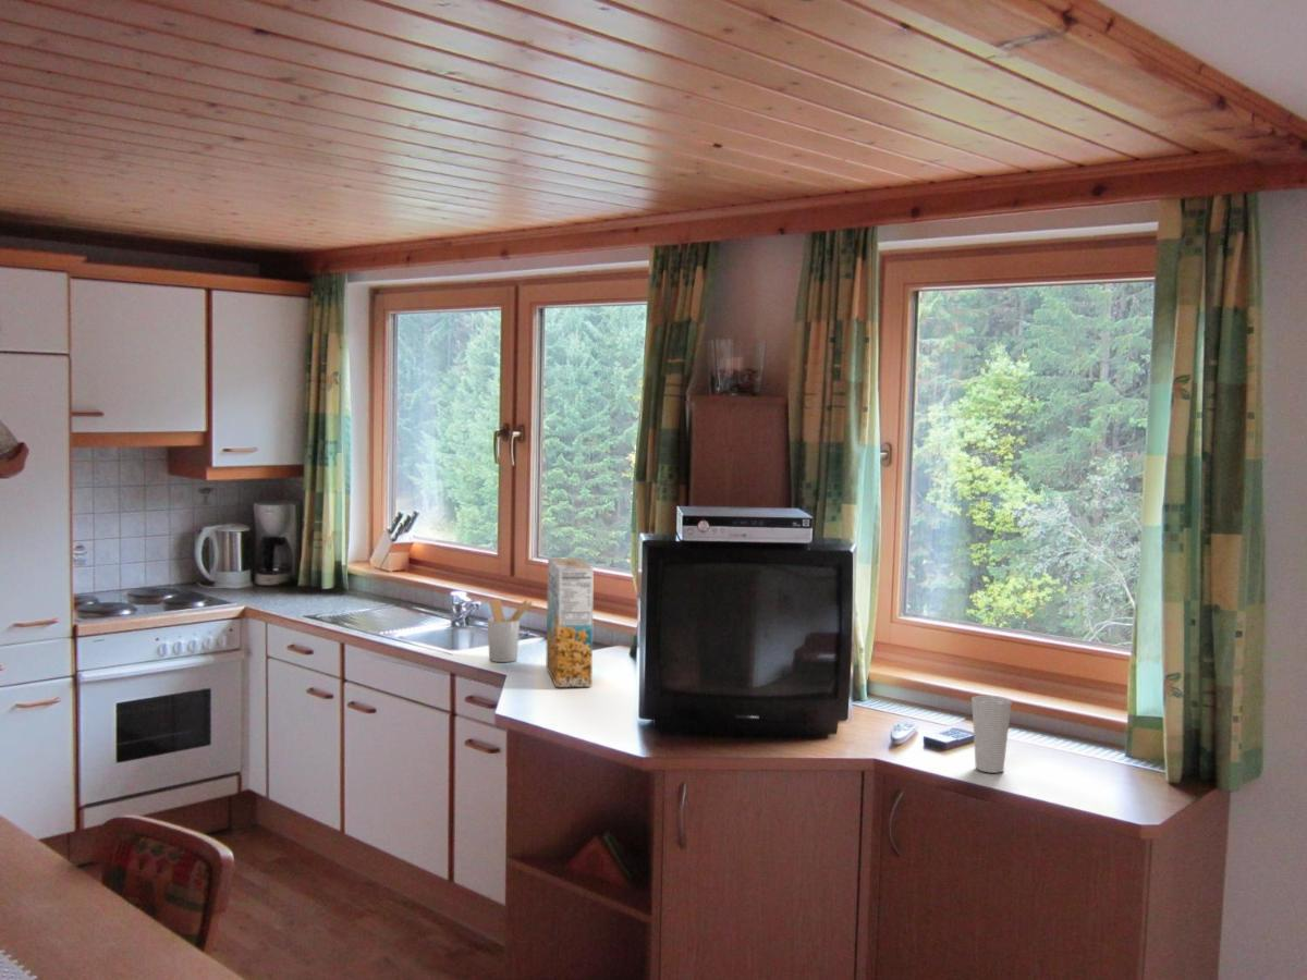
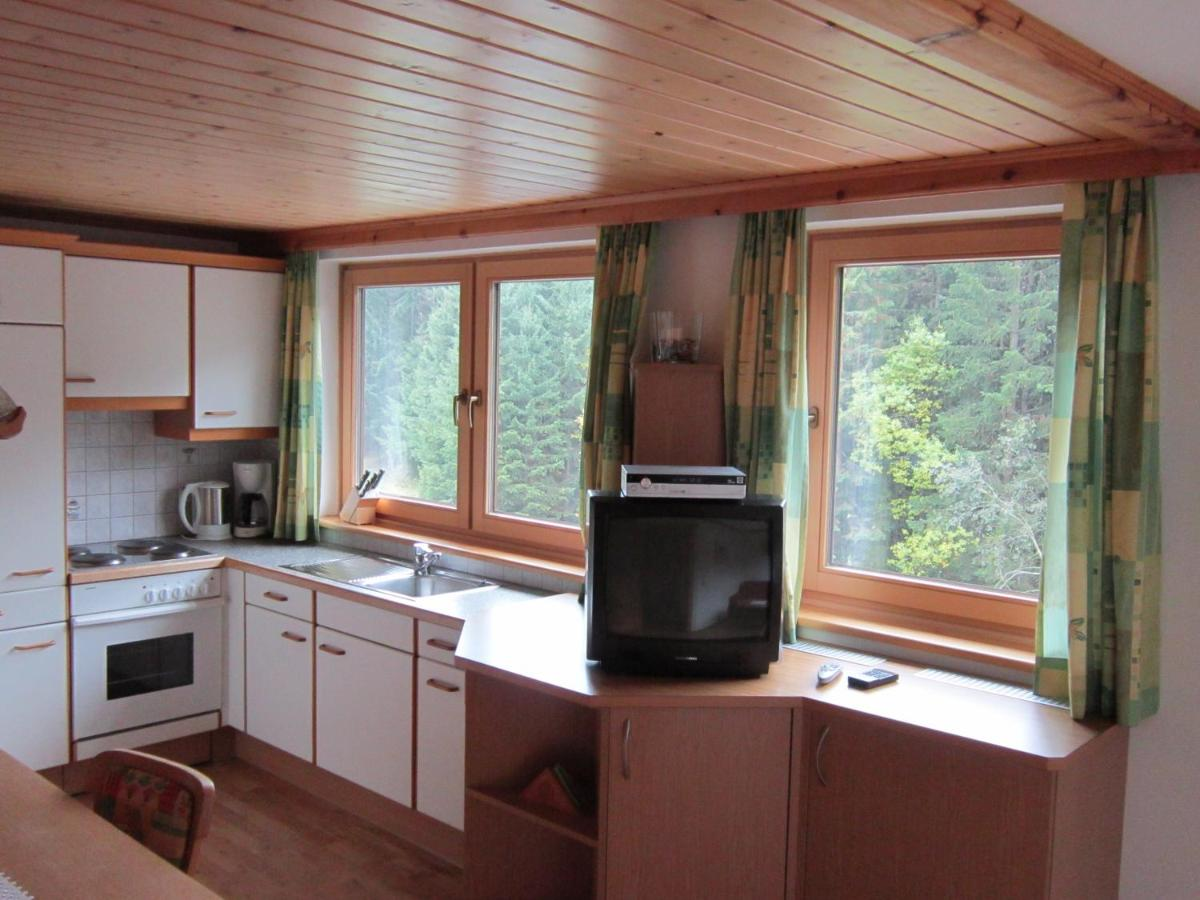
- cereal box (569, 620)
- cup (990, 734)
- utensil holder (510, 628)
